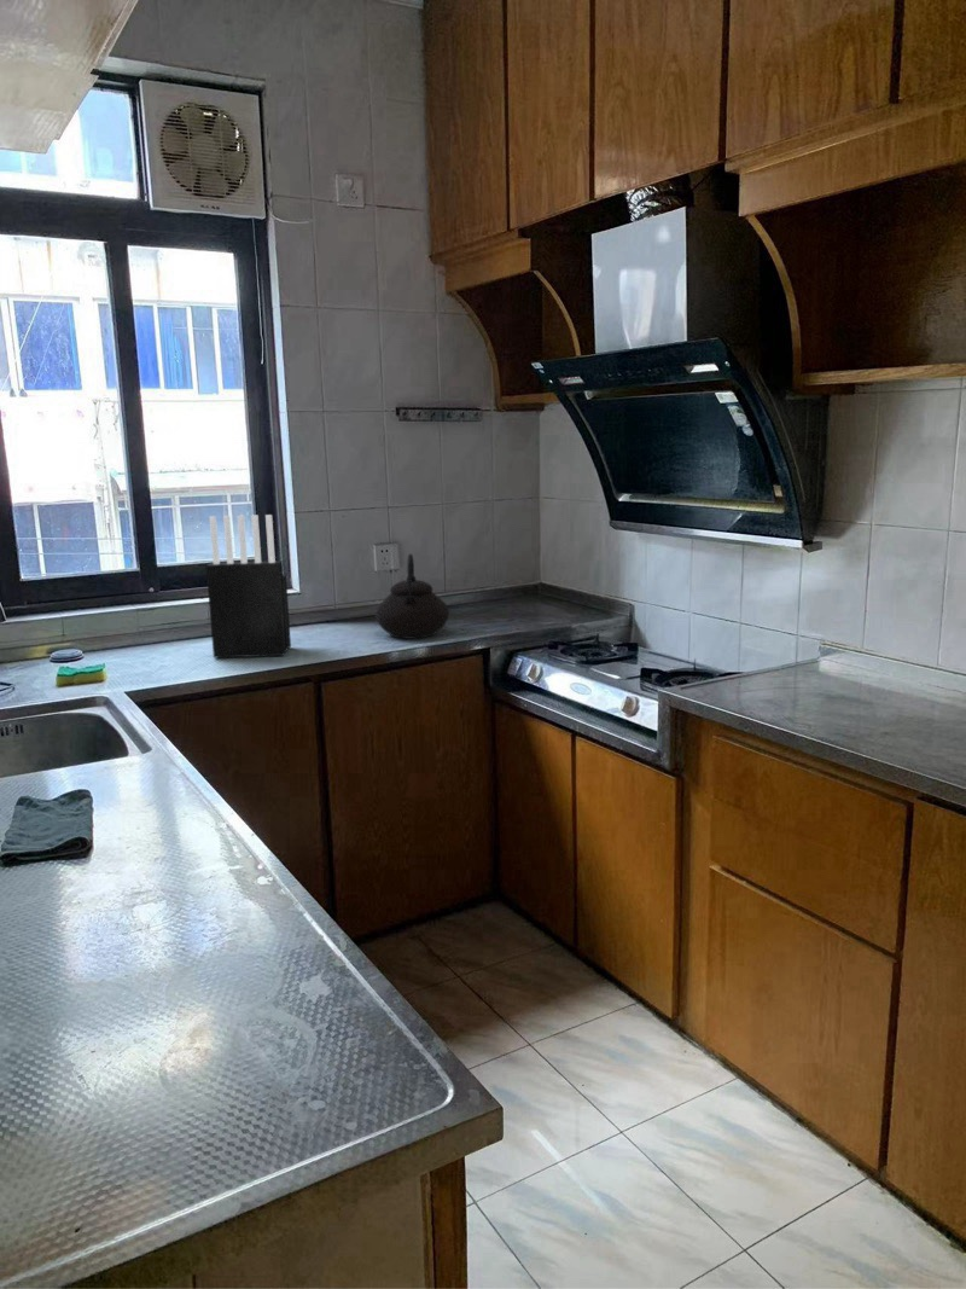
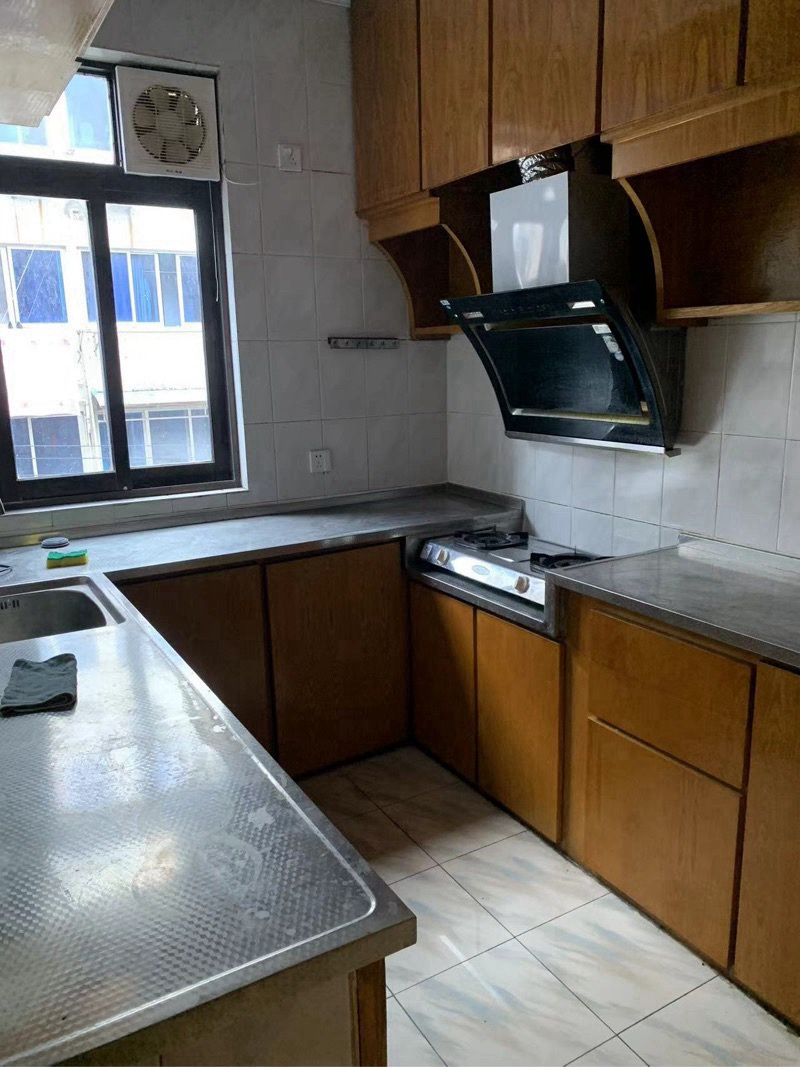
- teapot (412, 592)
- knife block (249, 583)
